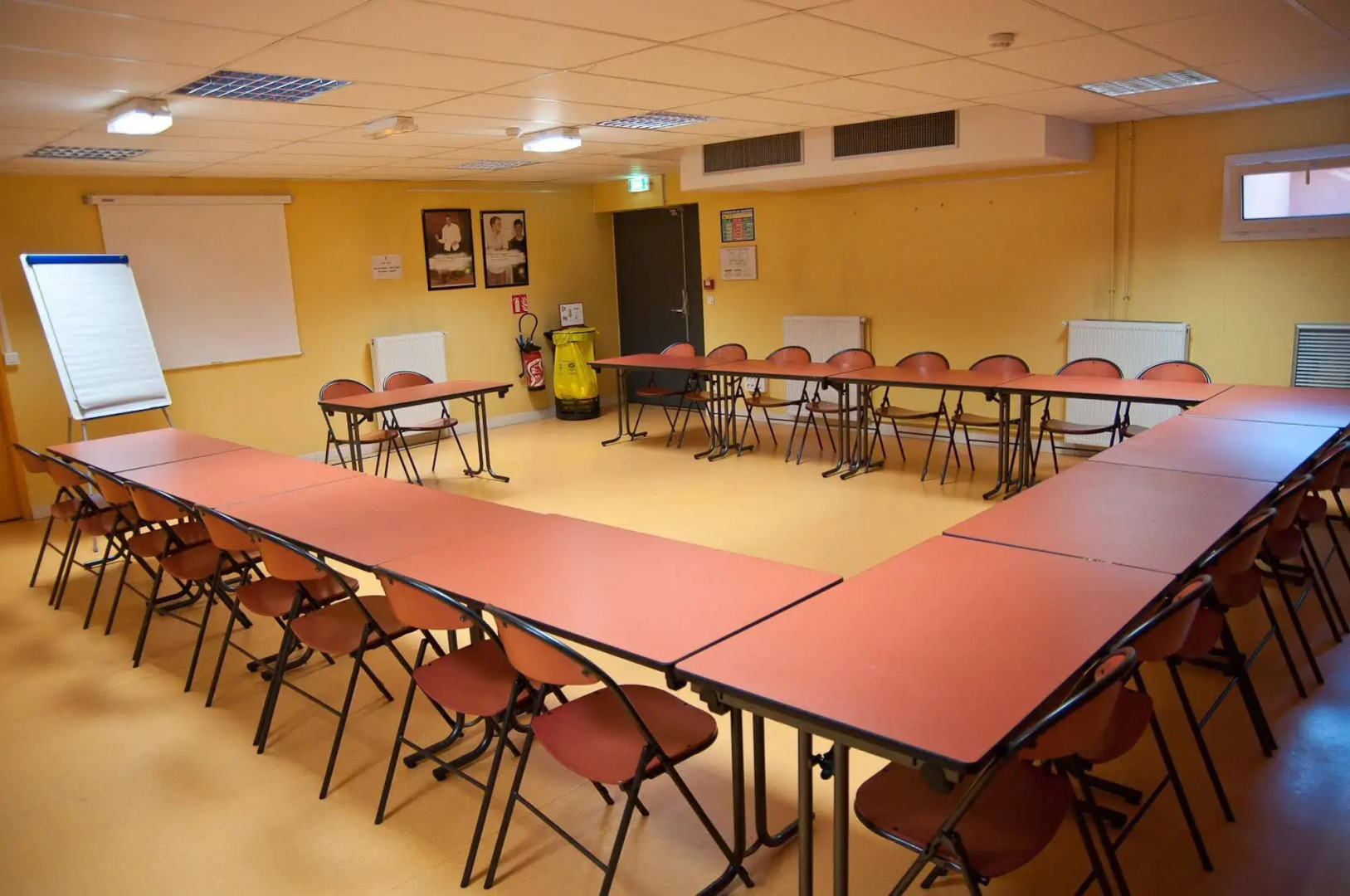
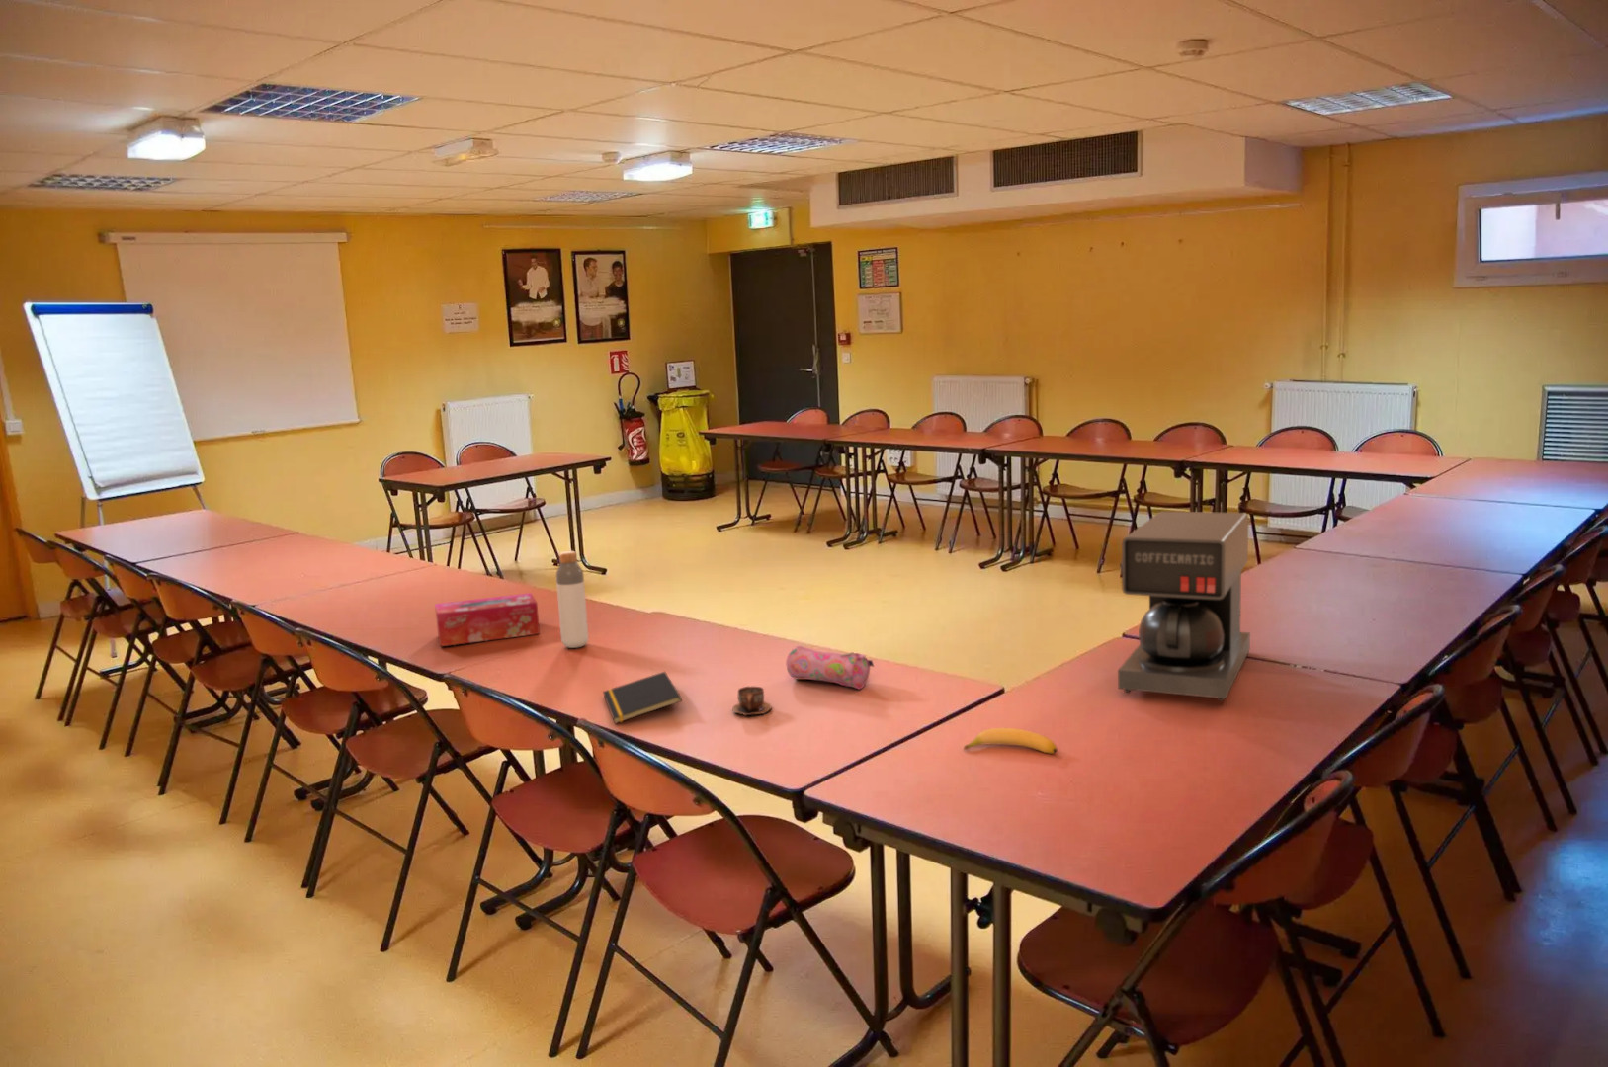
+ bottle (572, 599)
+ tissue box (486, 618)
+ notepad (641, 695)
+ cup (750, 700)
+ pencil case (828, 666)
+ banana (1012, 741)
+ coffee maker (1188, 600)
